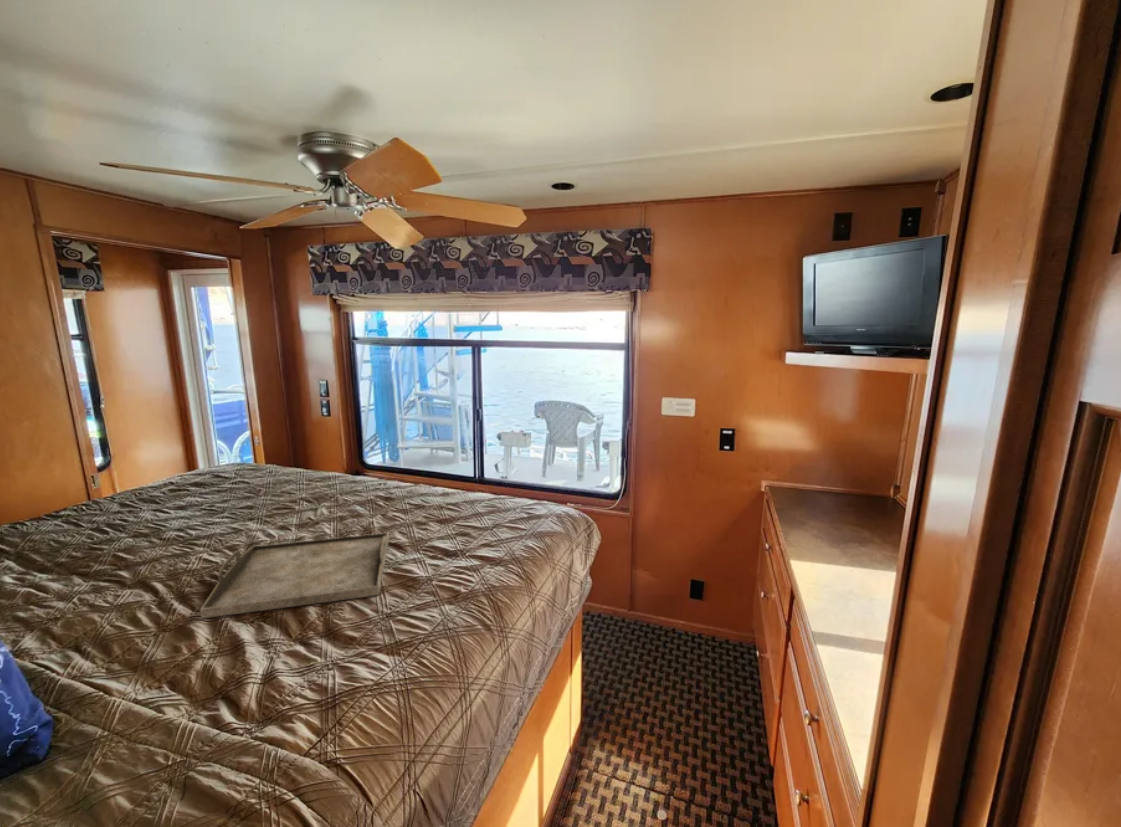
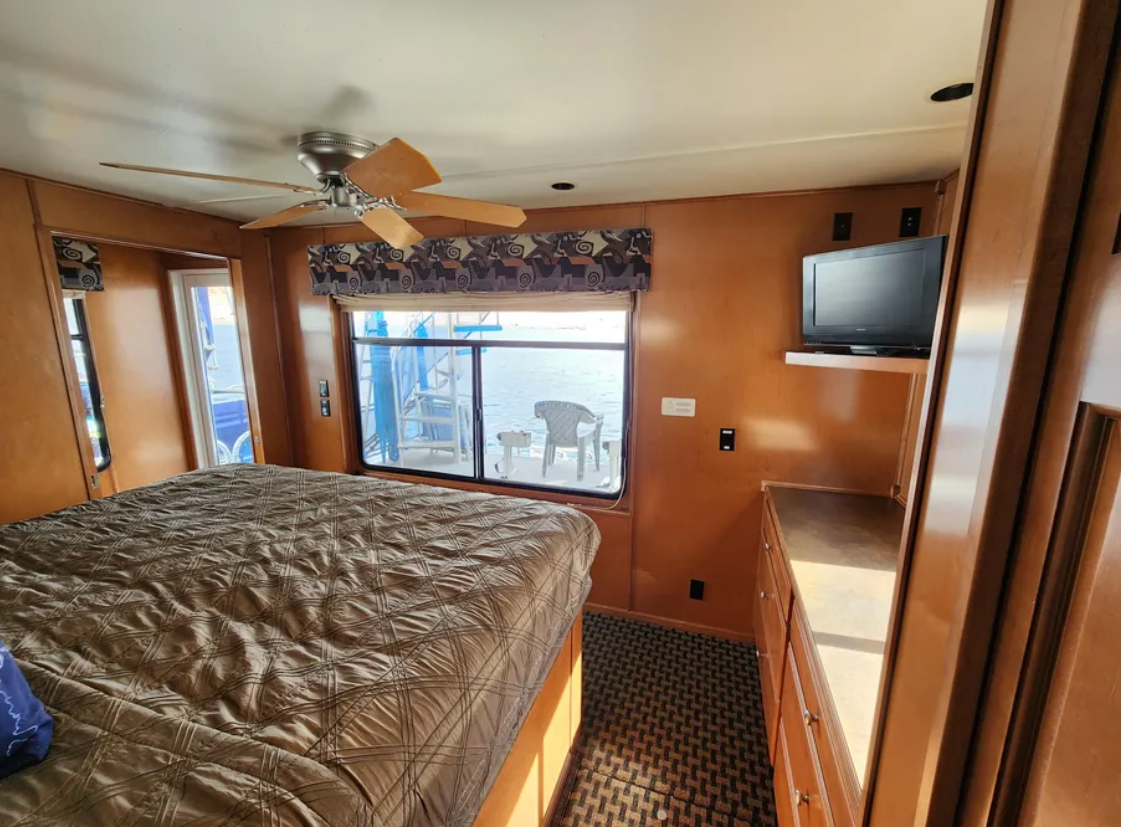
- serving tray (309, 561)
